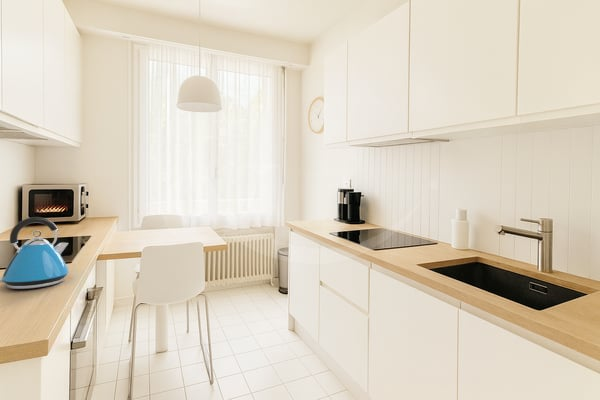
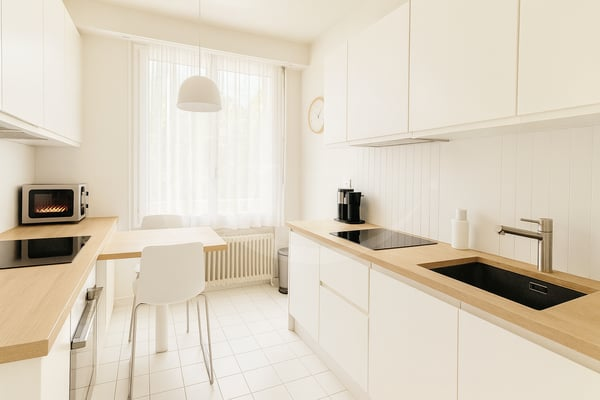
- kettle (34, 250)
